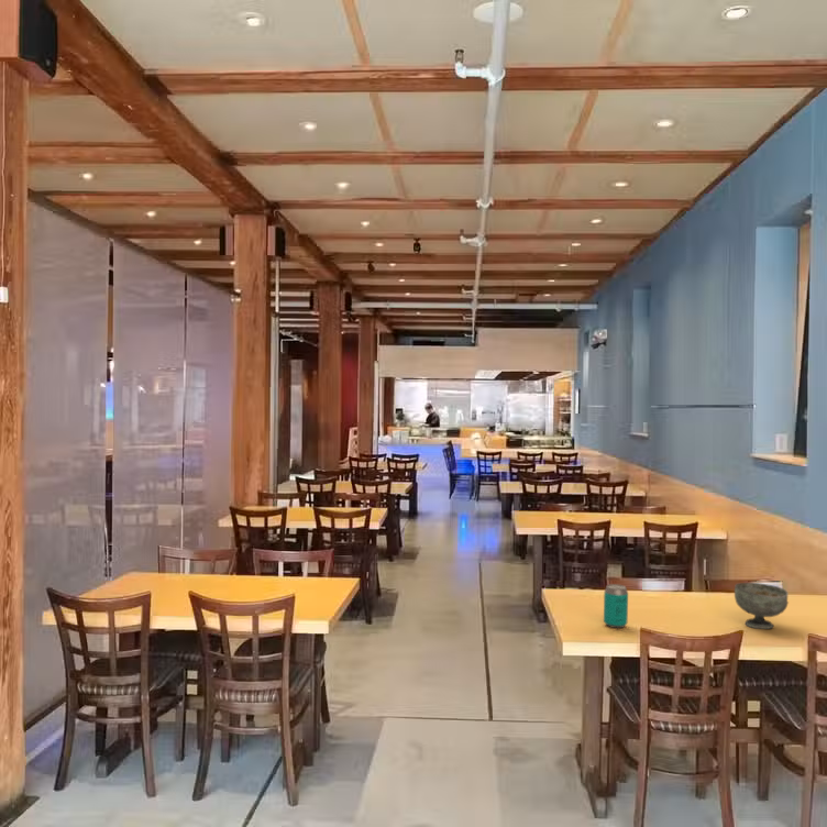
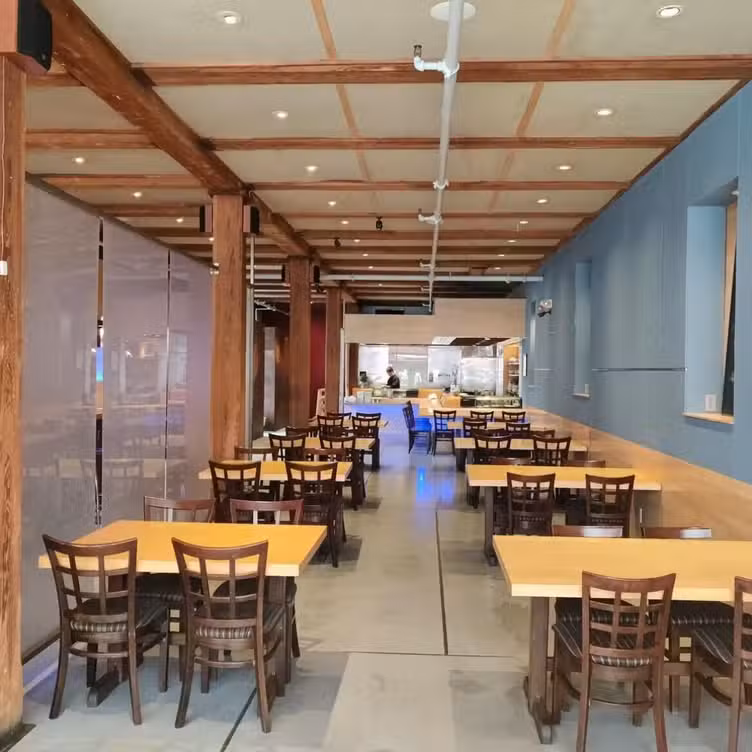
- bowl (761, 606)
- beverage can (616, 606)
